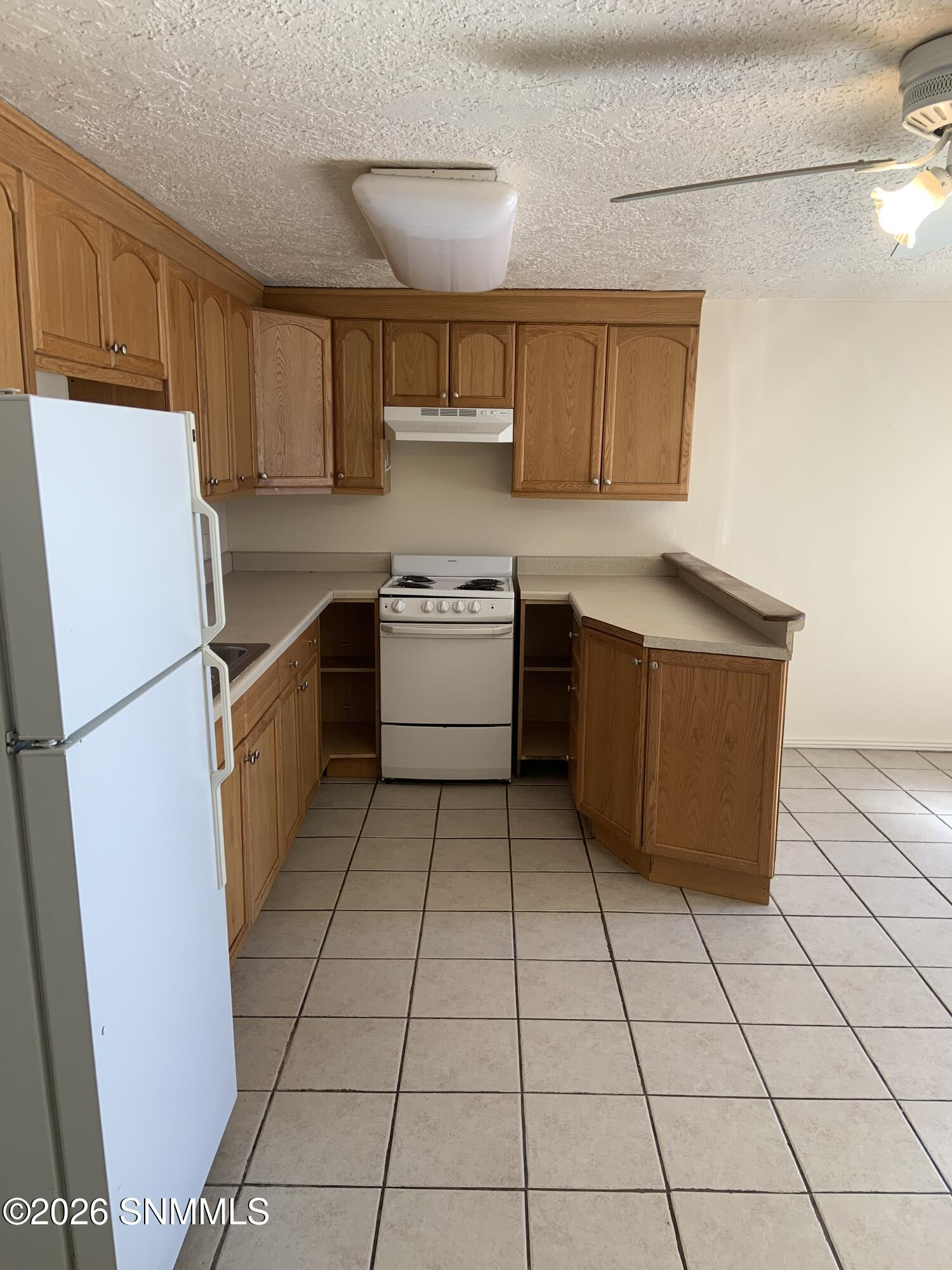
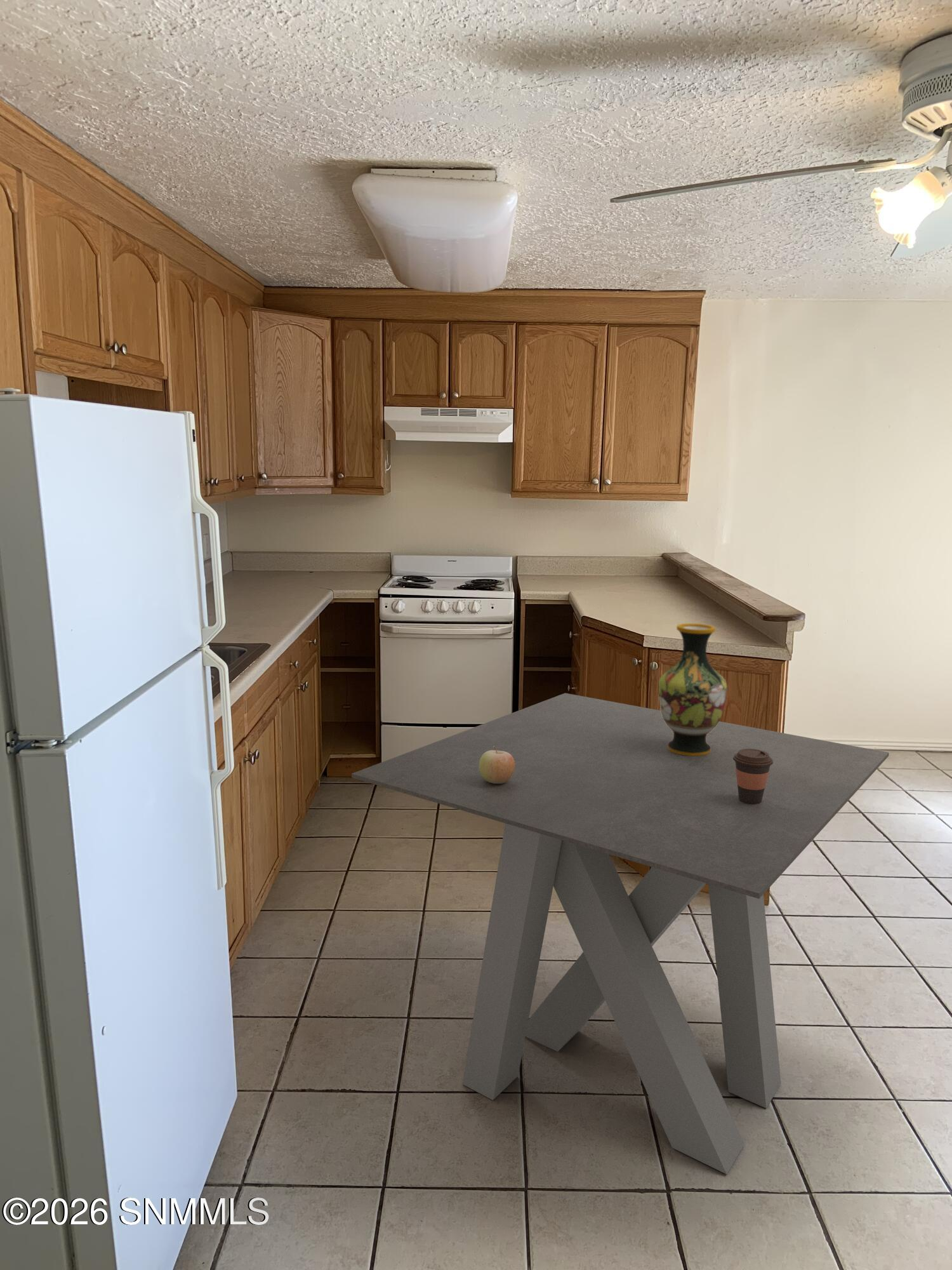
+ dining table (625, 932)
+ fruit (497, 763)
+ vase (692, 688)
+ coffee cup (751, 775)
